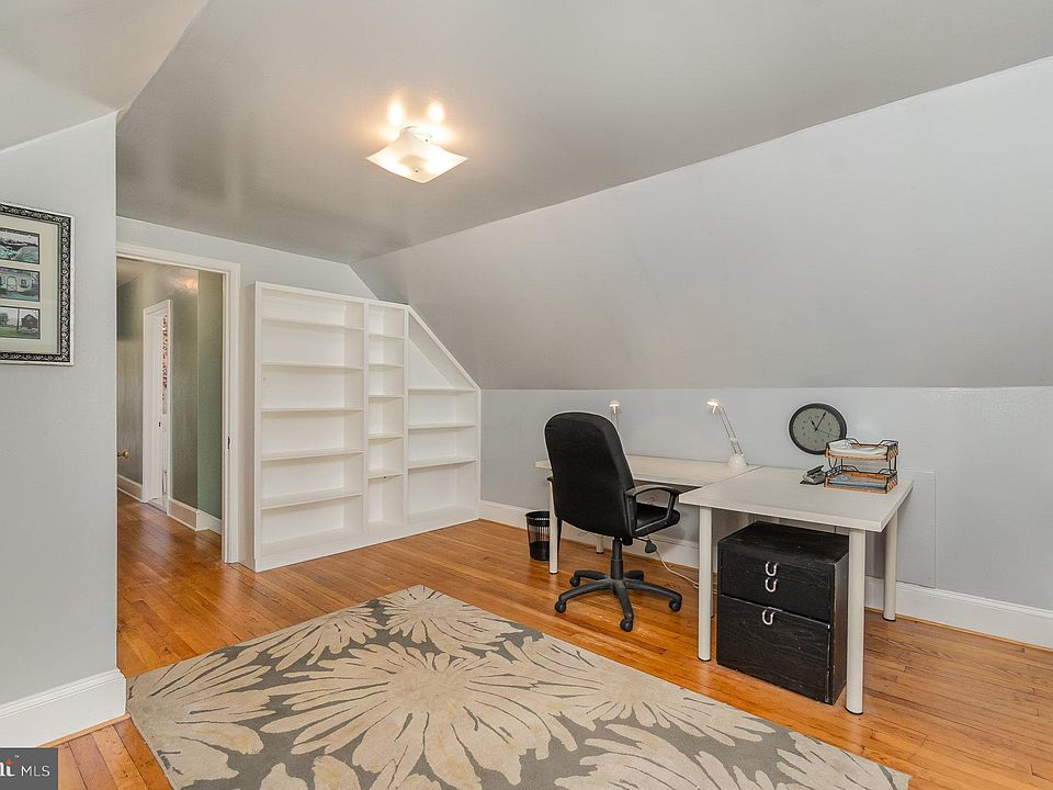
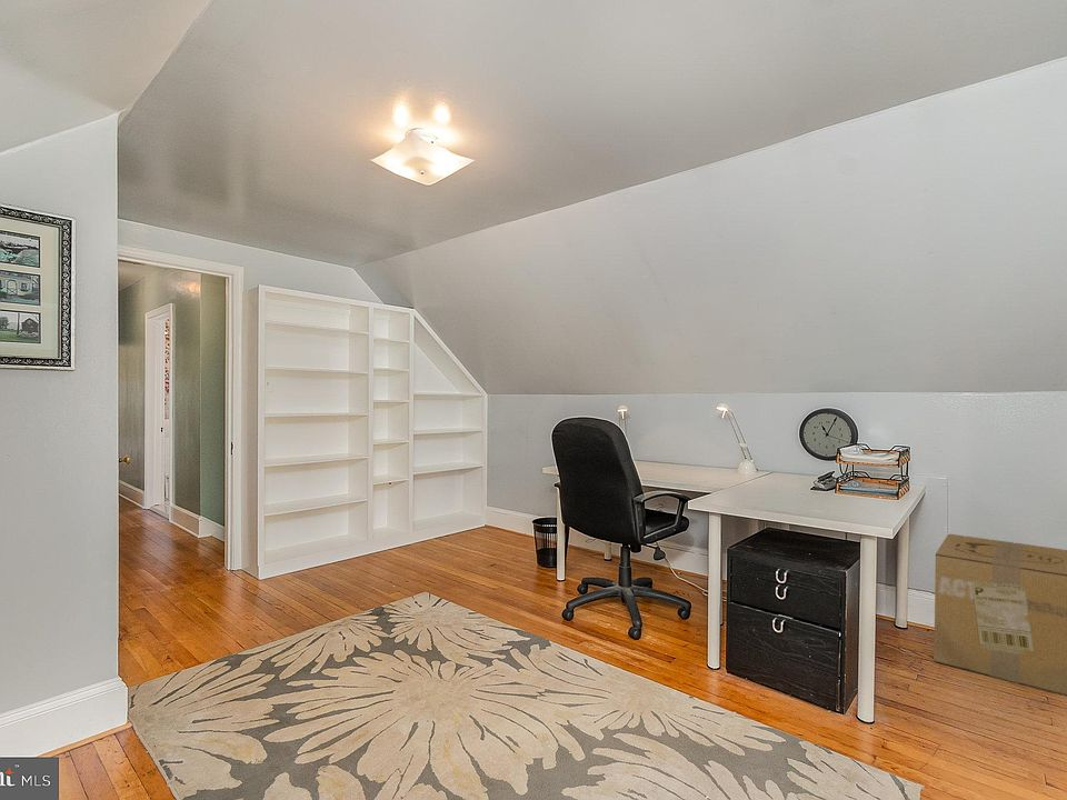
+ cardboard box (1007, 606)
